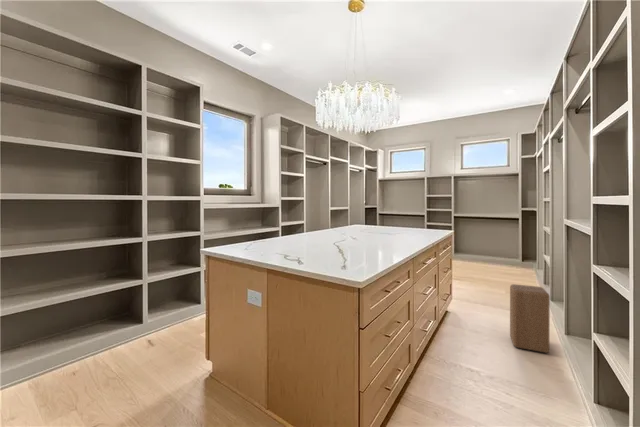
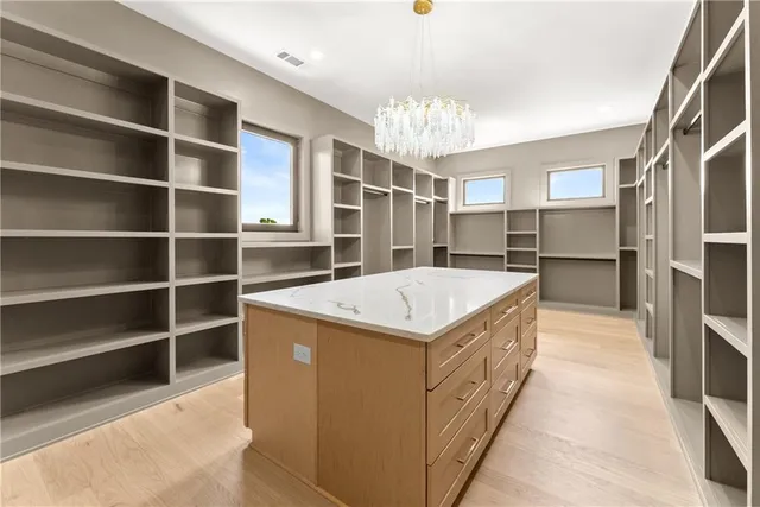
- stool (528, 316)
